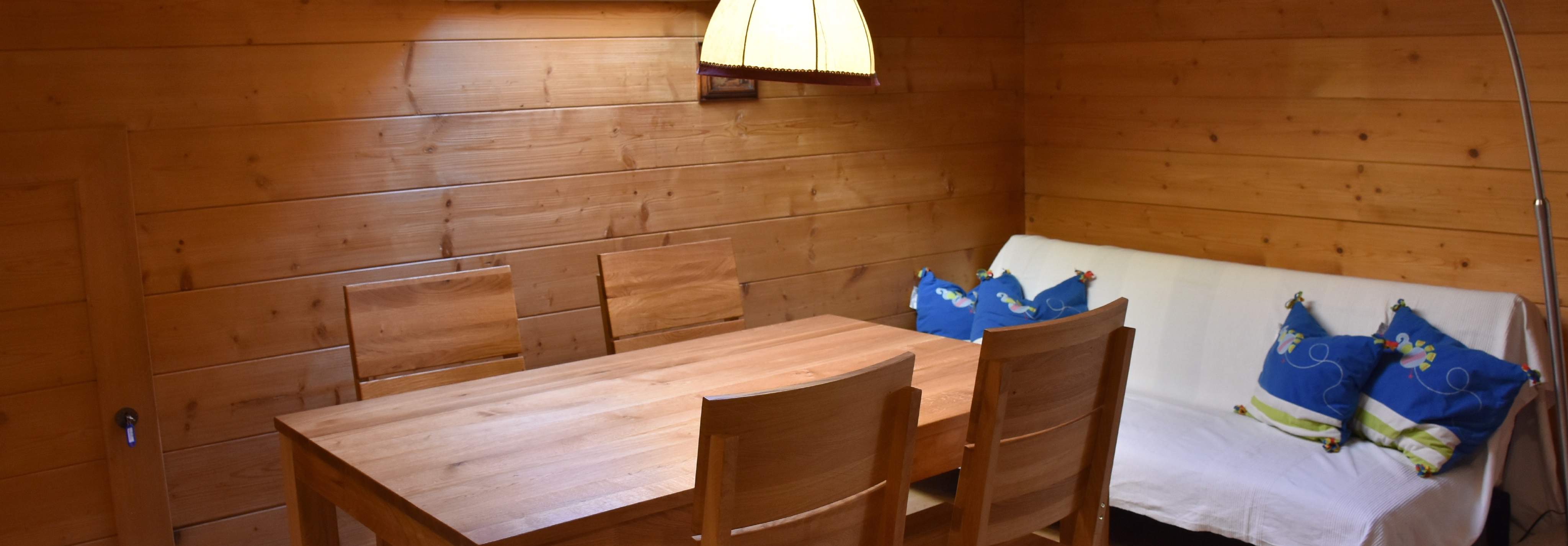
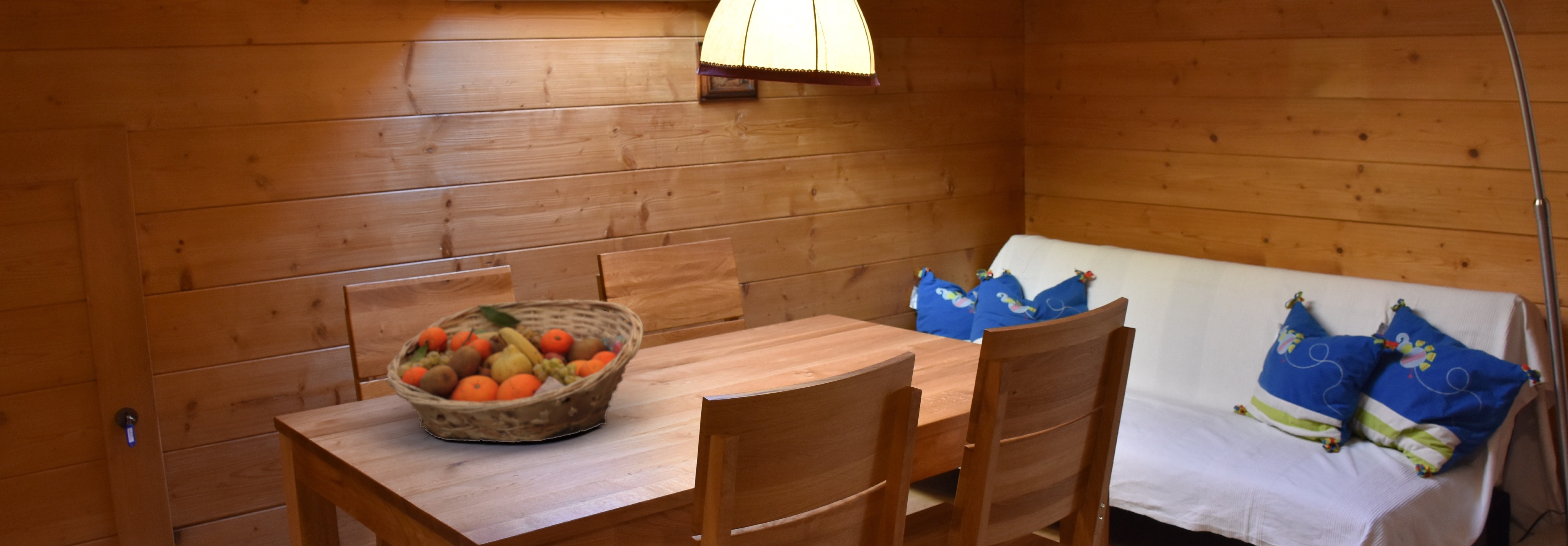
+ fruit basket (518, 367)
